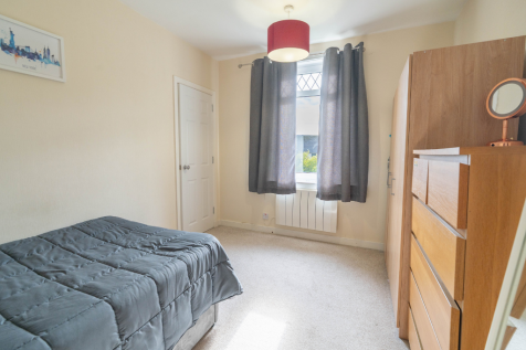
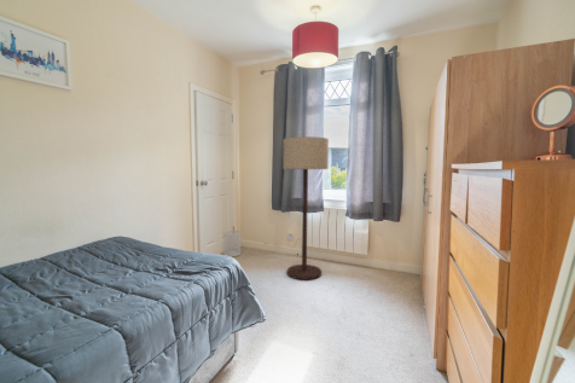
+ wastebasket (232, 243)
+ floor lamp (304, 207)
